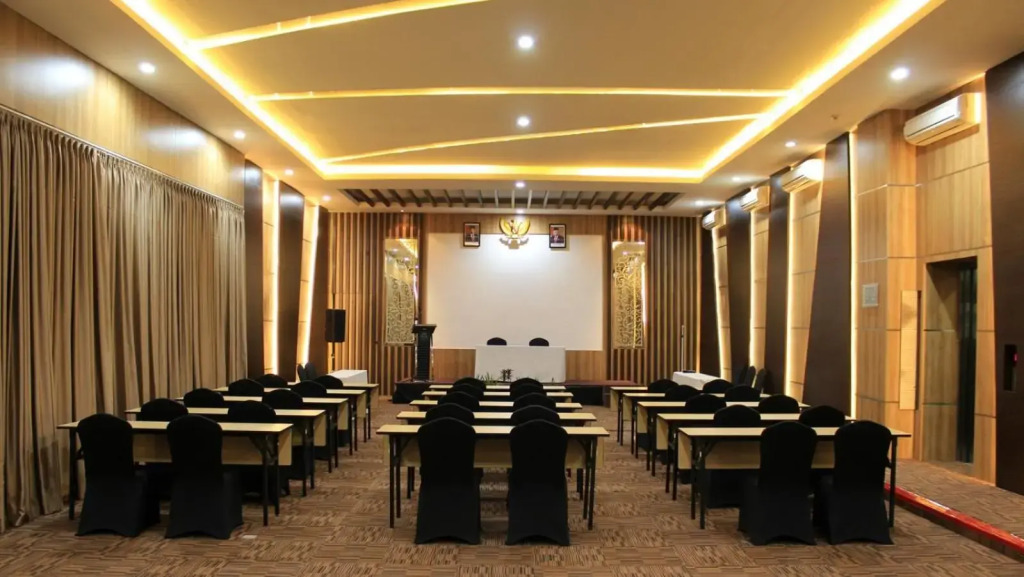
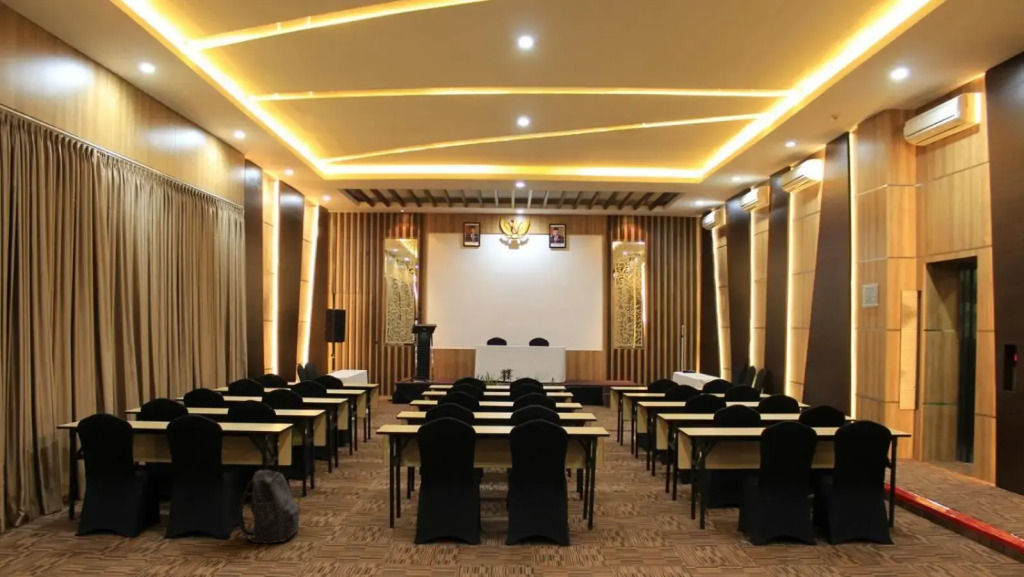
+ backpack (271, 503)
